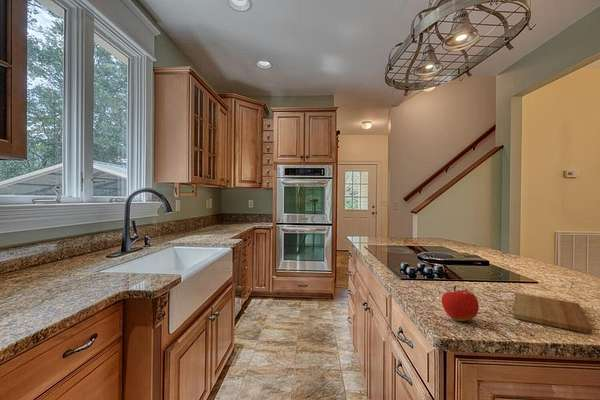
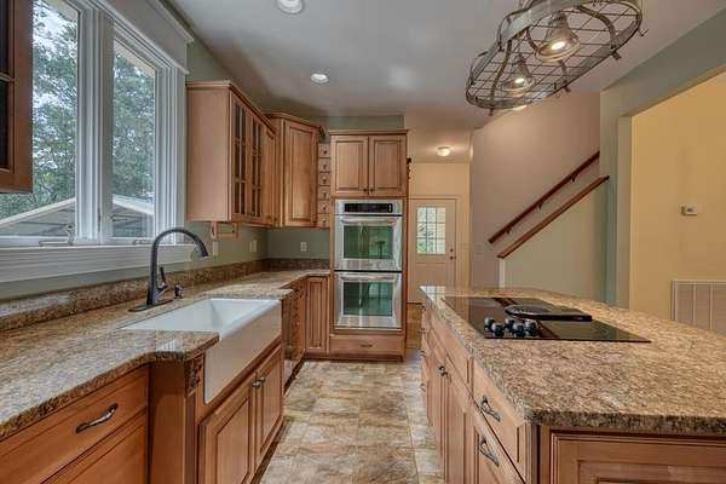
- fruit (459, 303)
- cutting board (547, 310)
